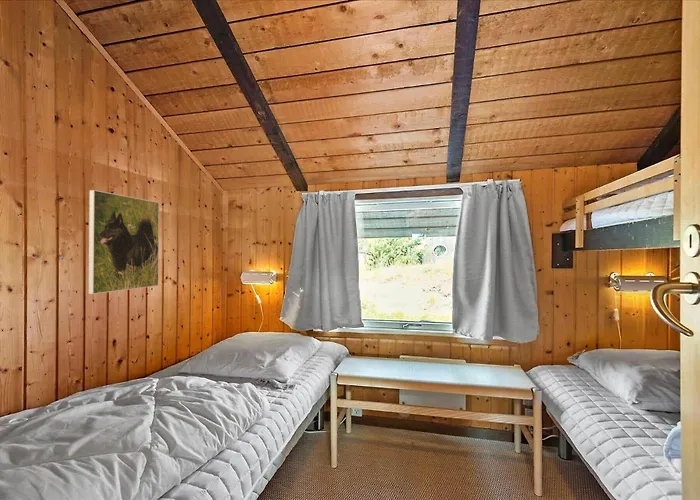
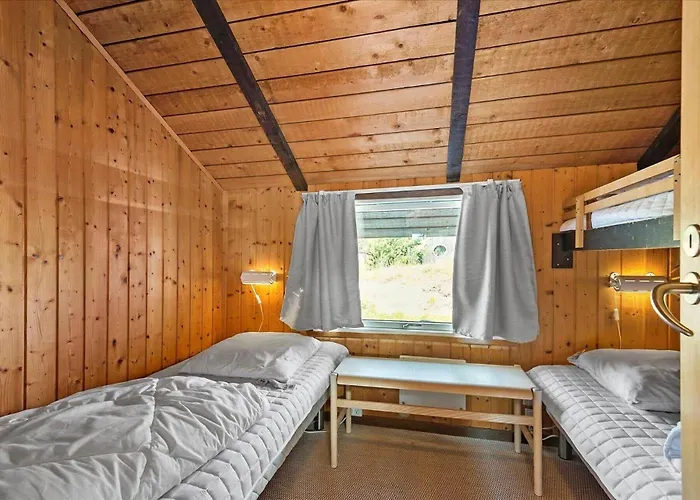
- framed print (127, 243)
